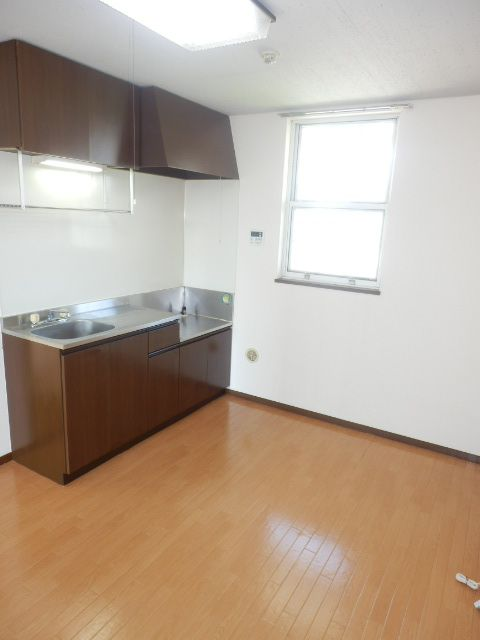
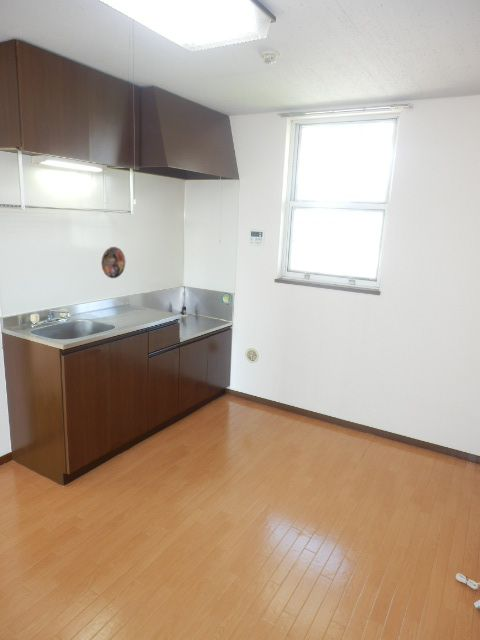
+ decorative plate (113, 262)
